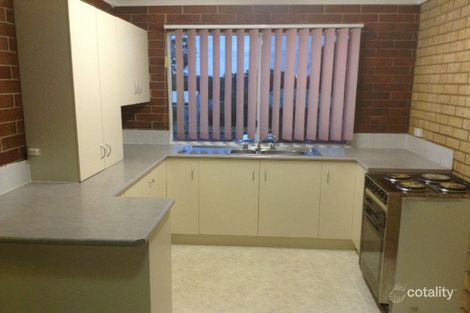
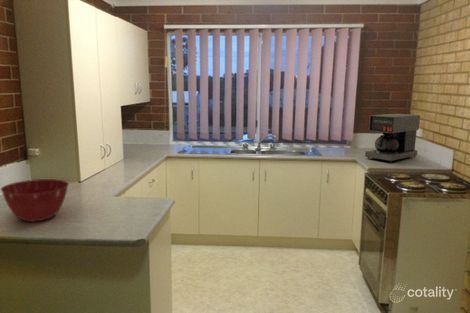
+ mixing bowl (37, 201)
+ coffee maker (393, 136)
